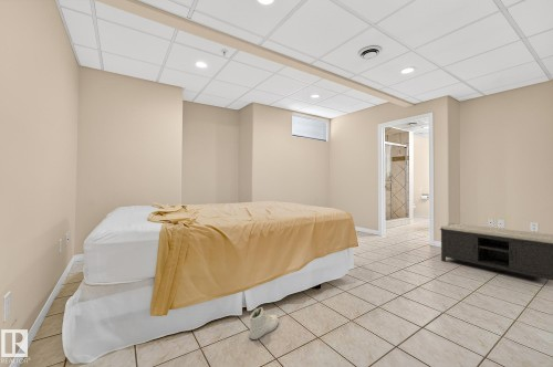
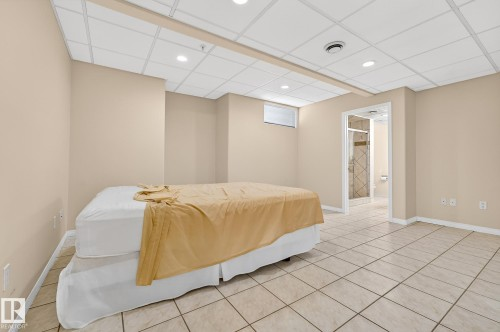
- bench (498, 250)
- sneaker (264, 317)
